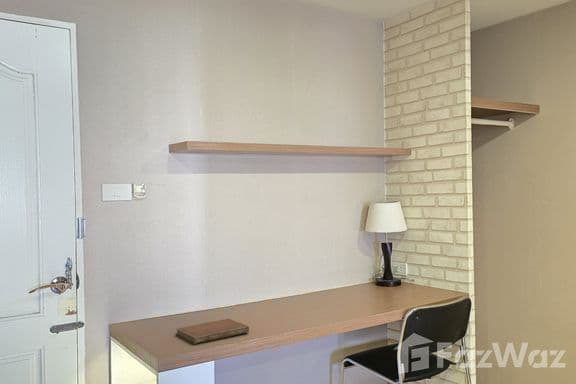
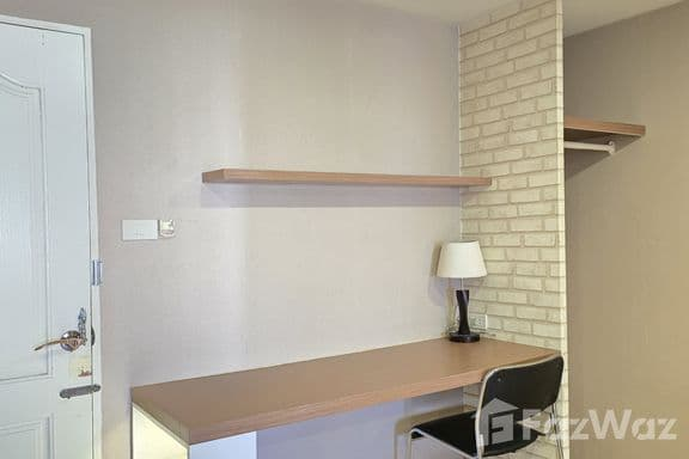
- notebook (212, 330)
